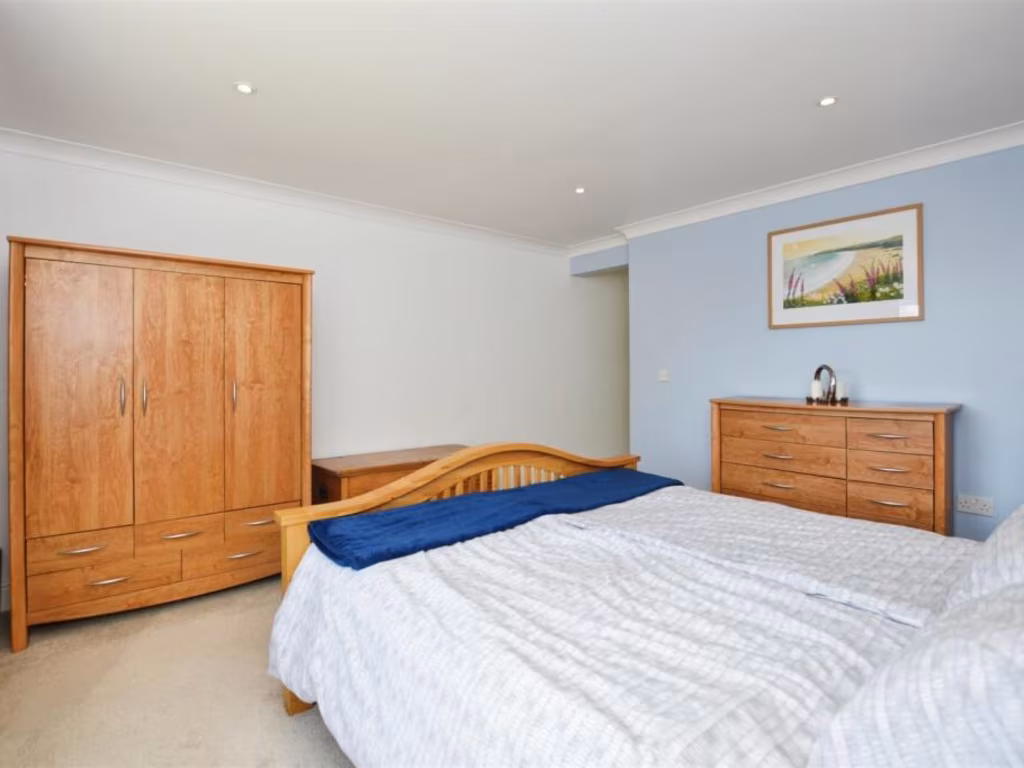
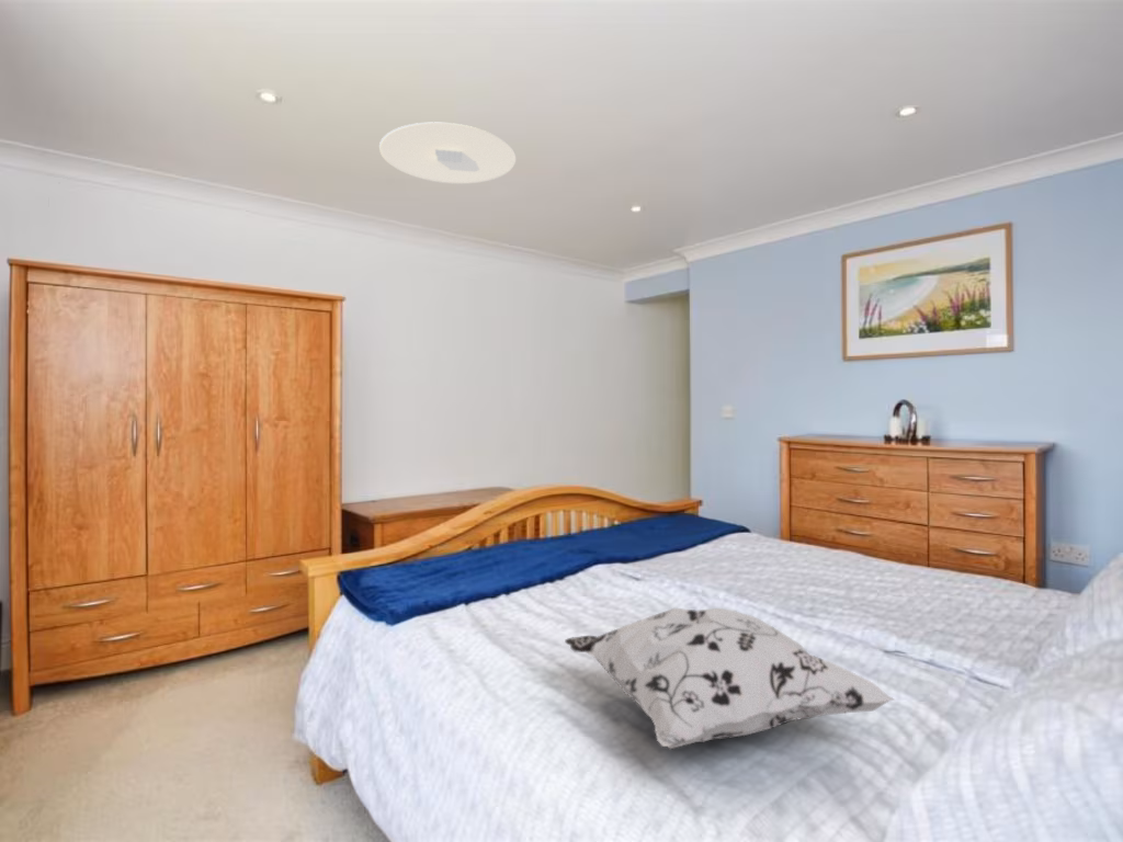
+ decorative pillow (708, 665)
+ ceiling light (449, 149)
